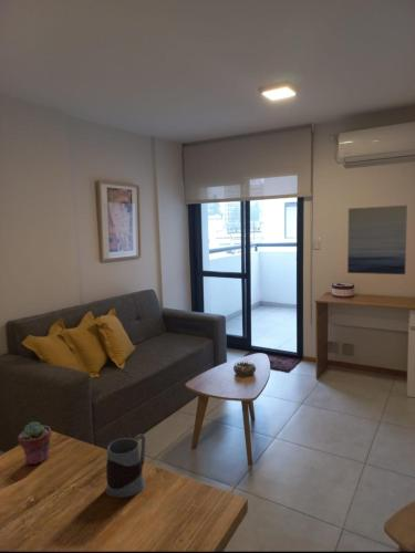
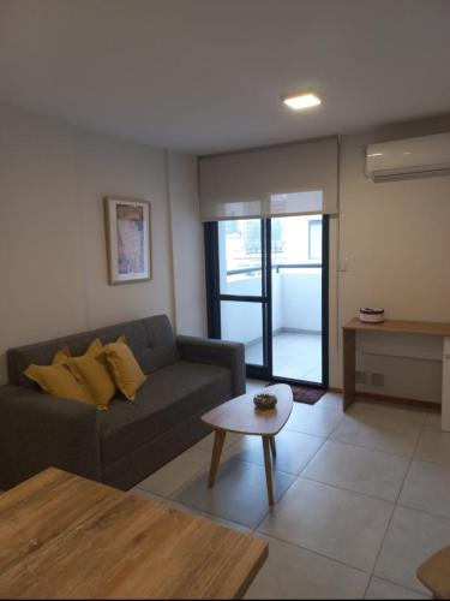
- potted succulent (35, 440)
- mug (128, 463)
- wall art (375, 240)
